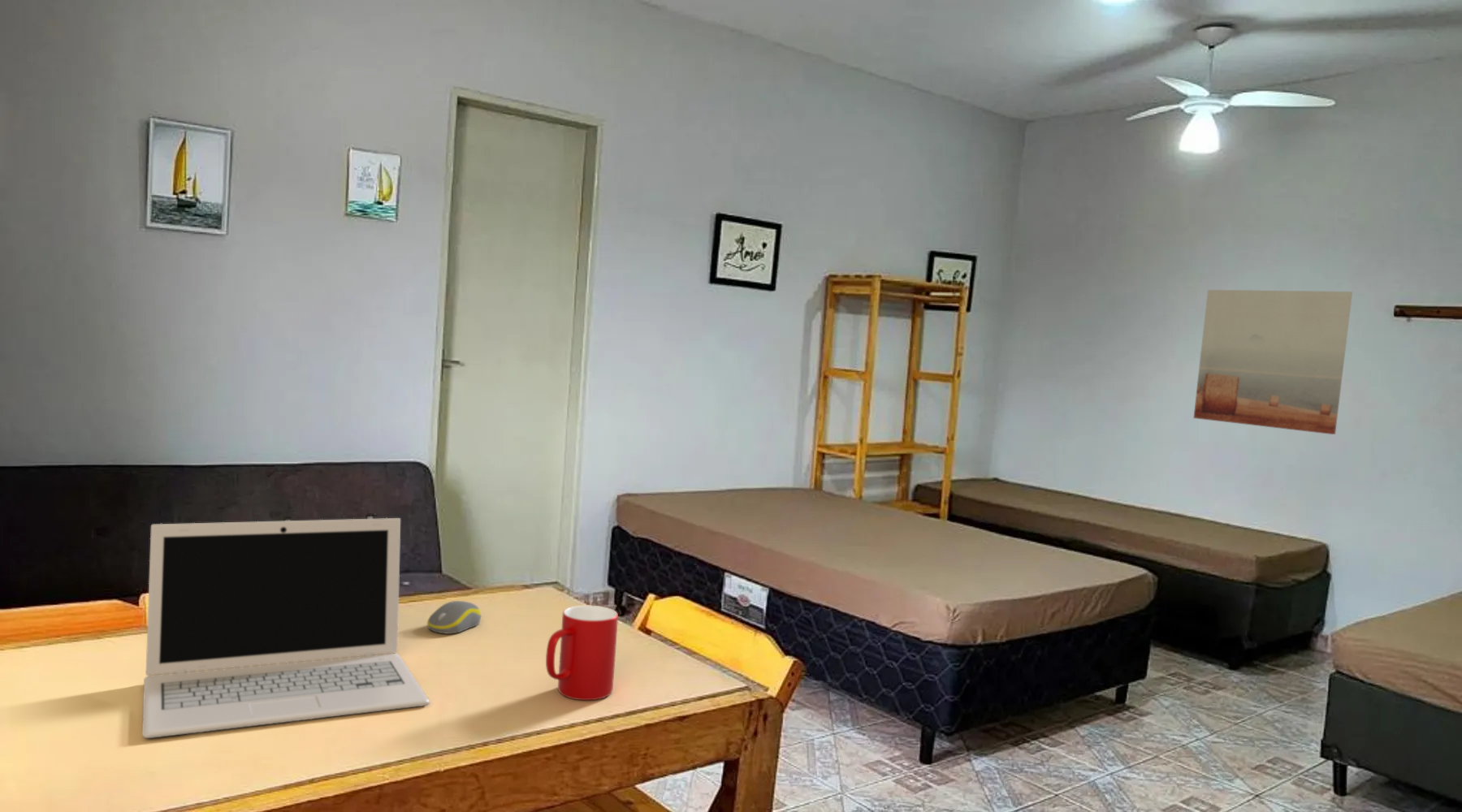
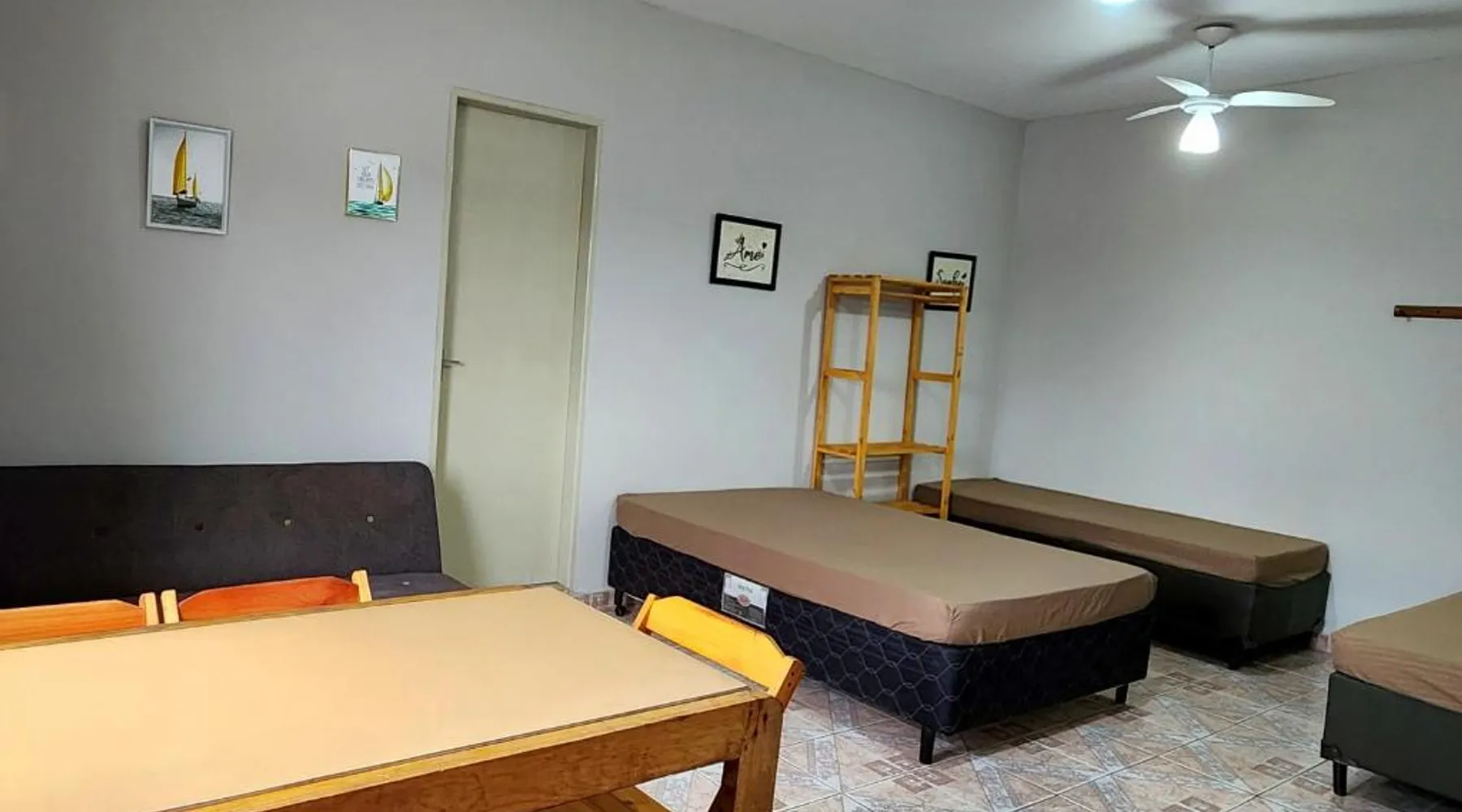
- wall art (1269, 358)
- computer mouse (455, 615)
- cup (577, 653)
- laptop (288, 614)
